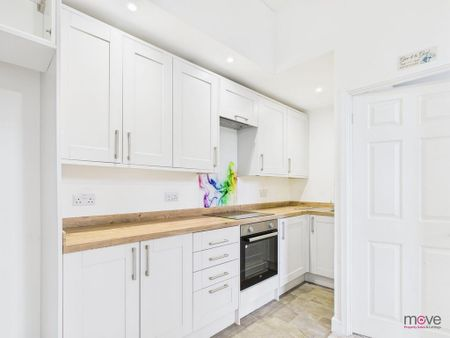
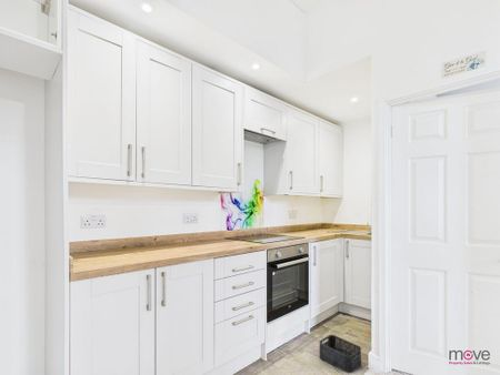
+ storage bin (339, 352)
